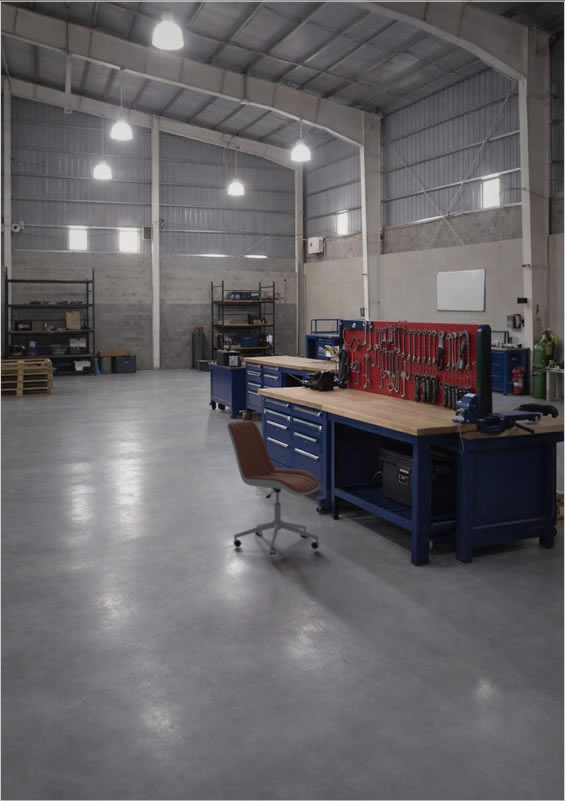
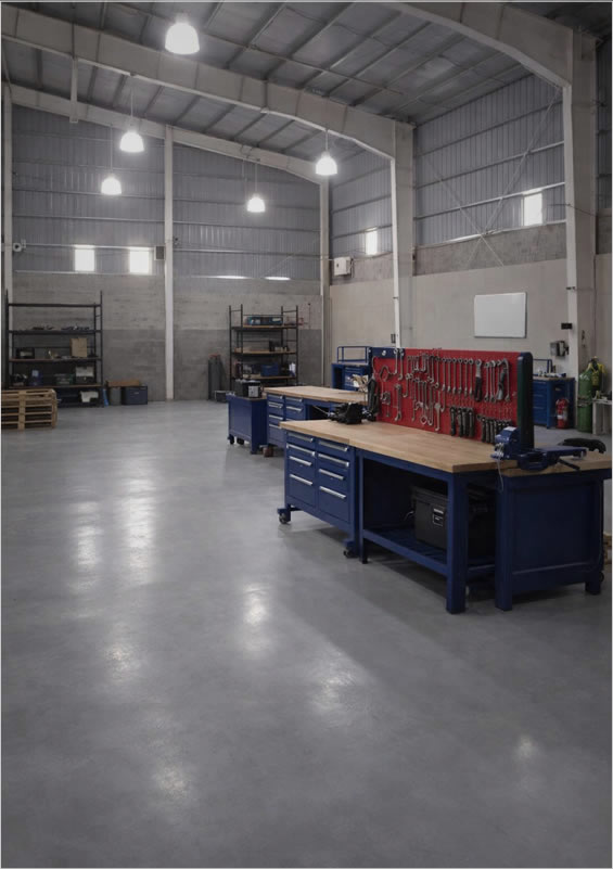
- office chair (275, 483)
